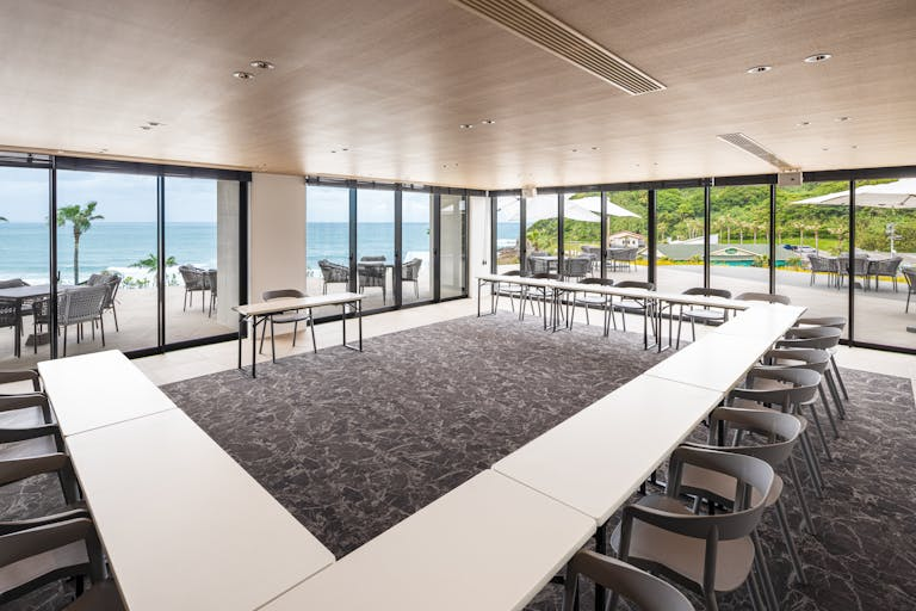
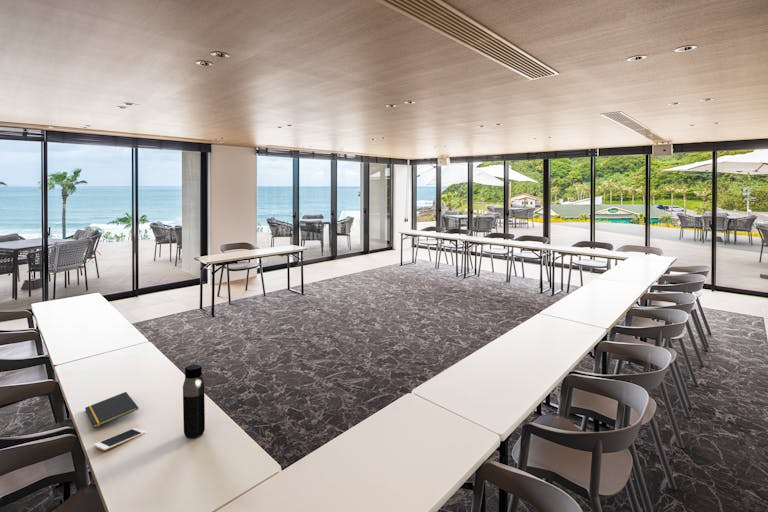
+ water bottle (193, 400)
+ notepad (111, 408)
+ cell phone (120, 438)
